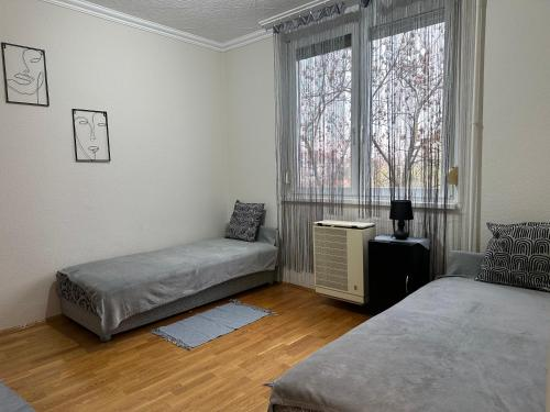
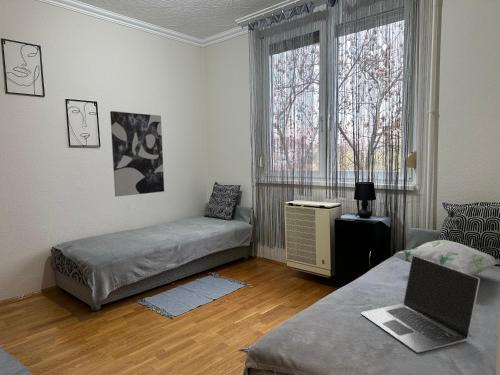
+ laptop (415, 297)
+ wall art (138, 154)
+ decorative pillow (450, 258)
